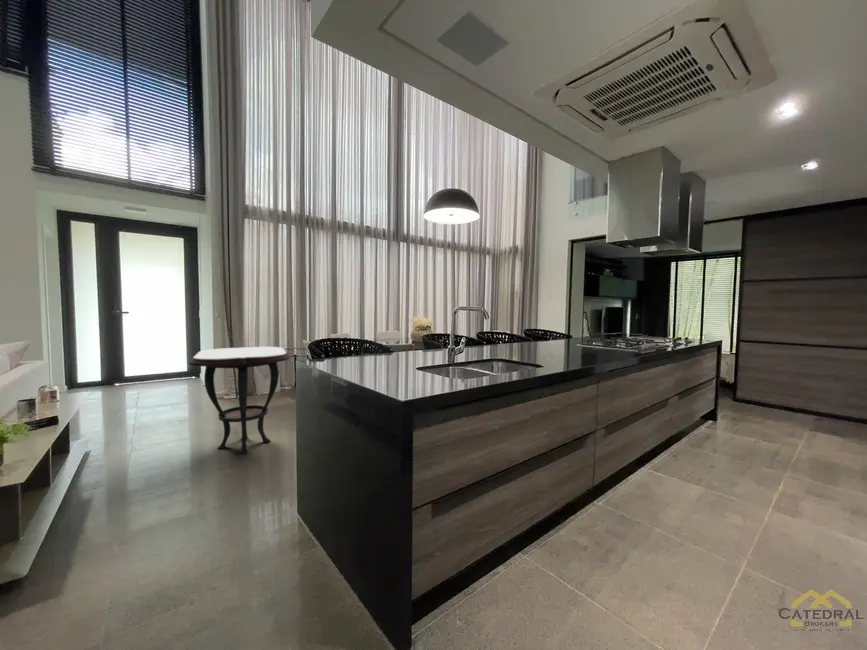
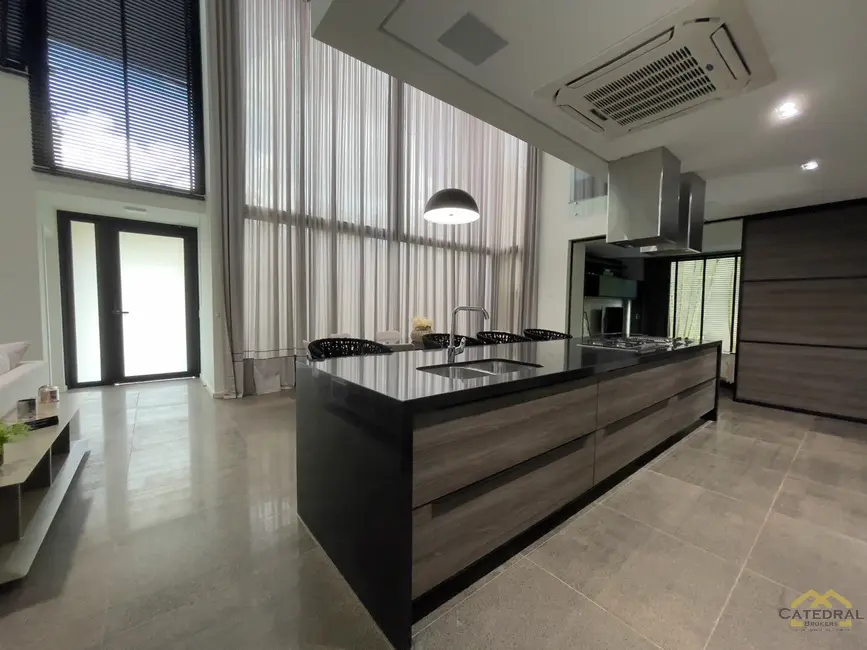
- side table (243, 398)
